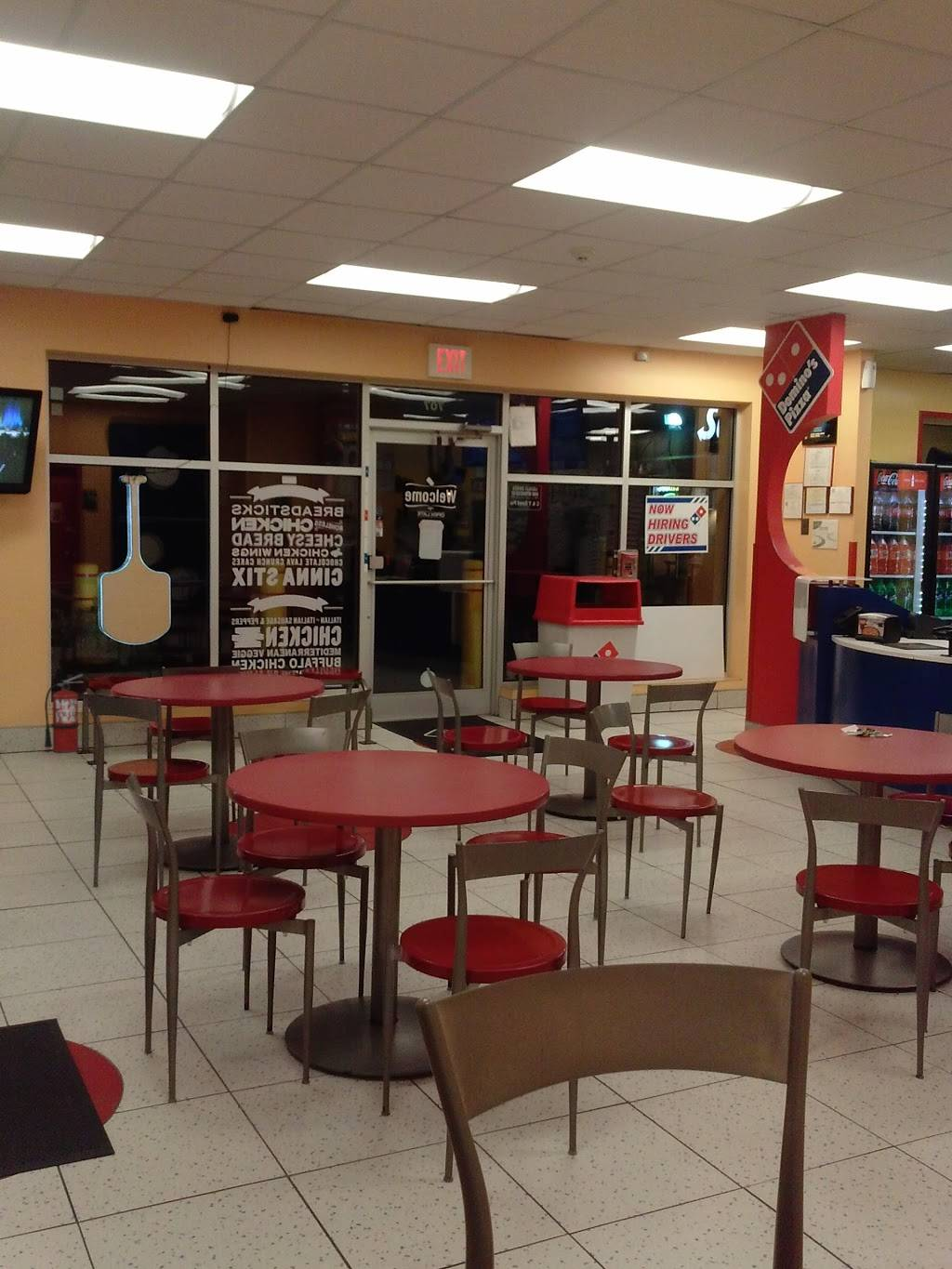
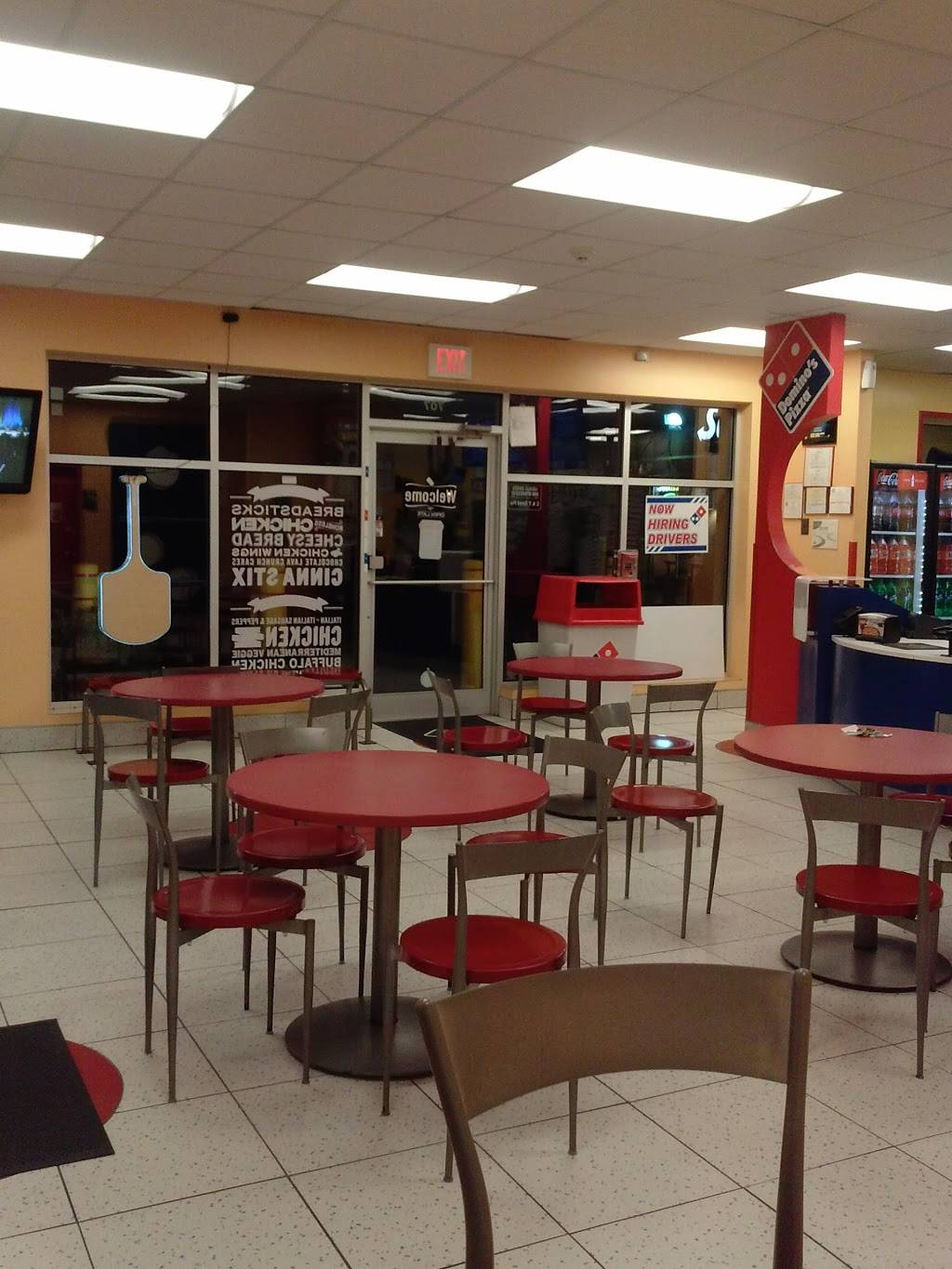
- fire extinguisher (64, 712)
